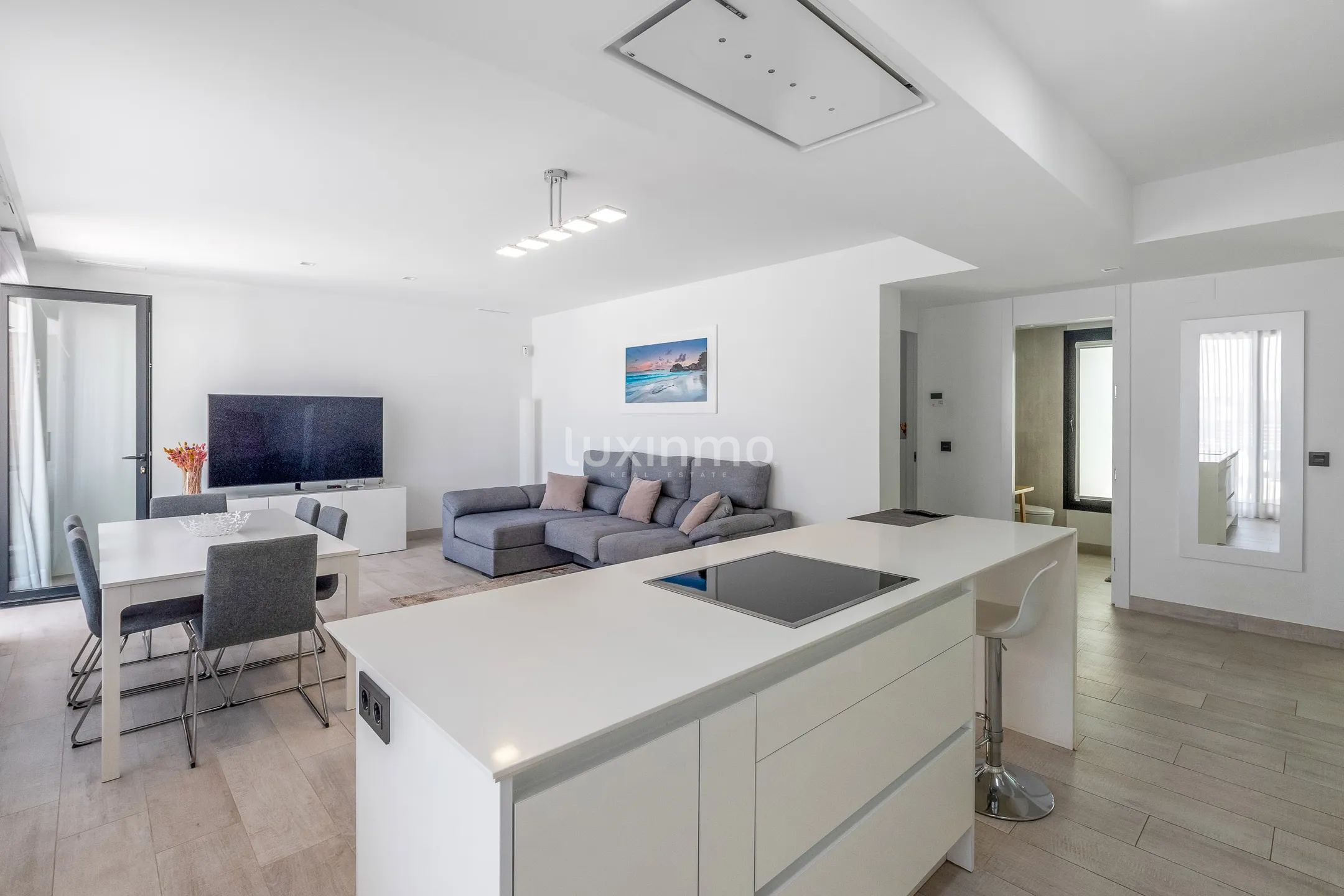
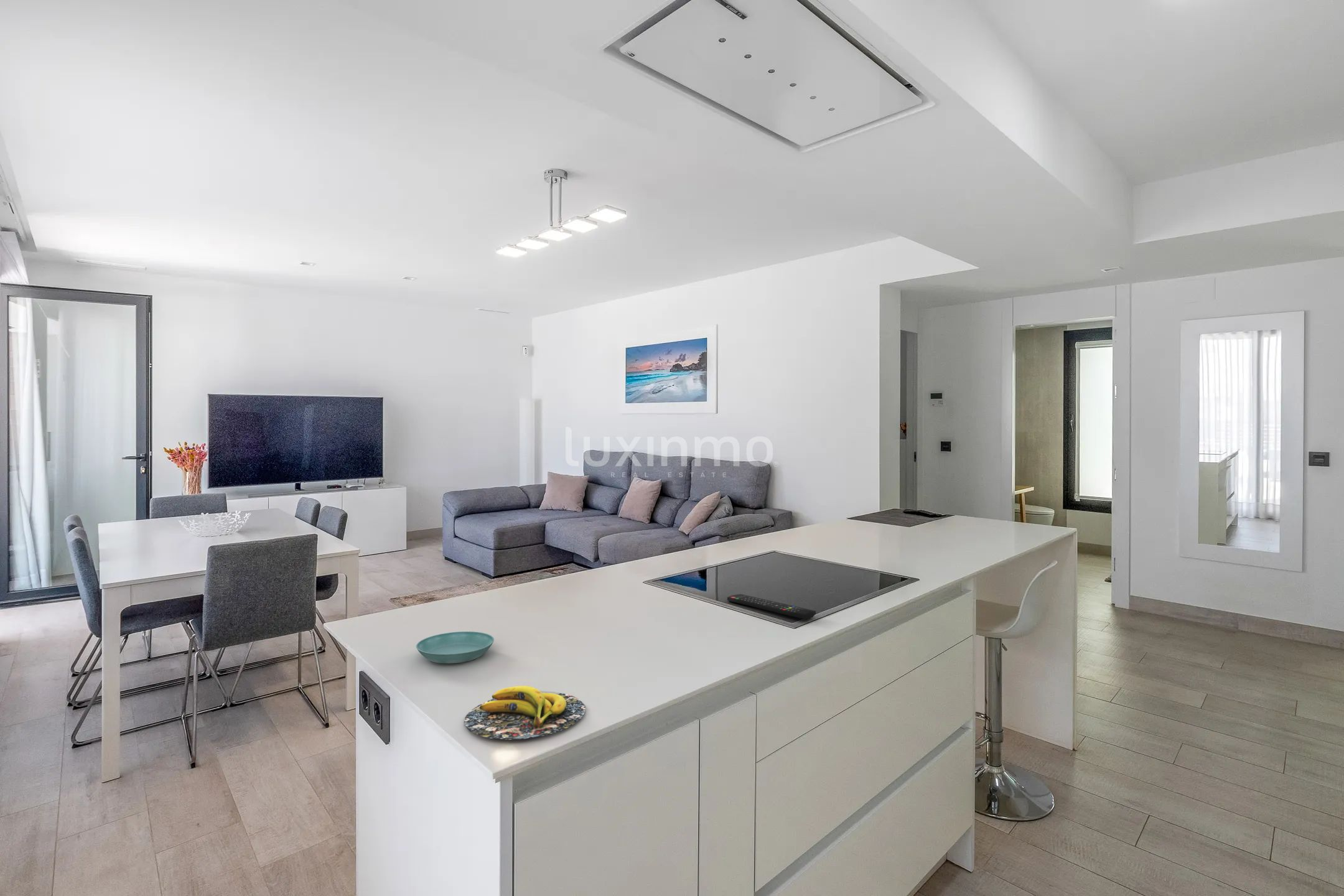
+ remote control (768, 606)
+ saucer (455, 648)
+ banana (526, 701)
